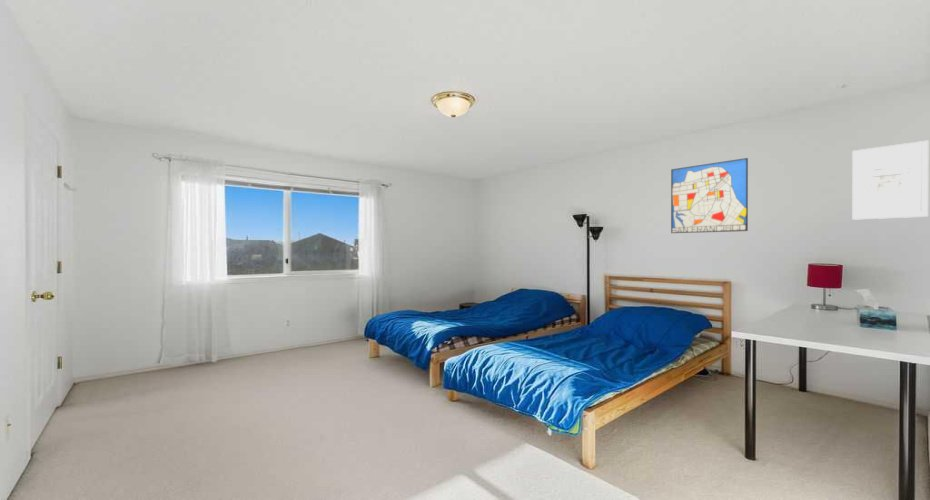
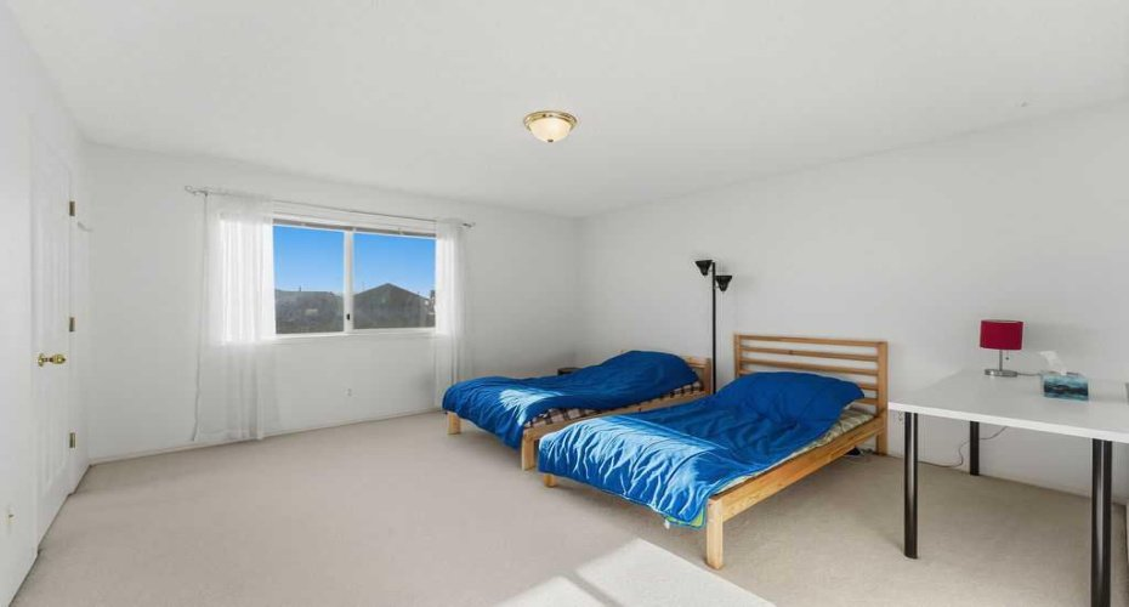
- wall art (888, 182)
- wall art (706, 198)
